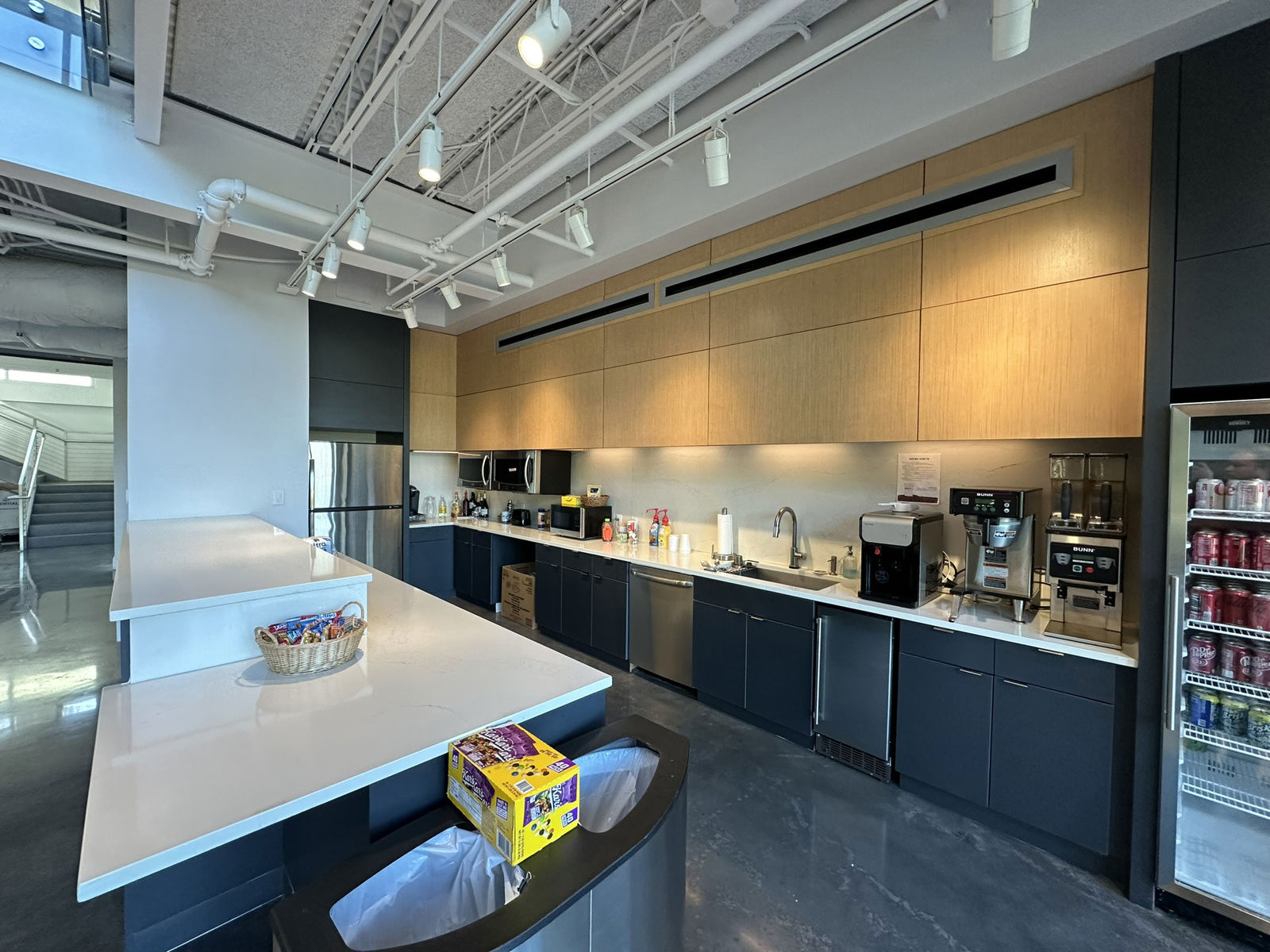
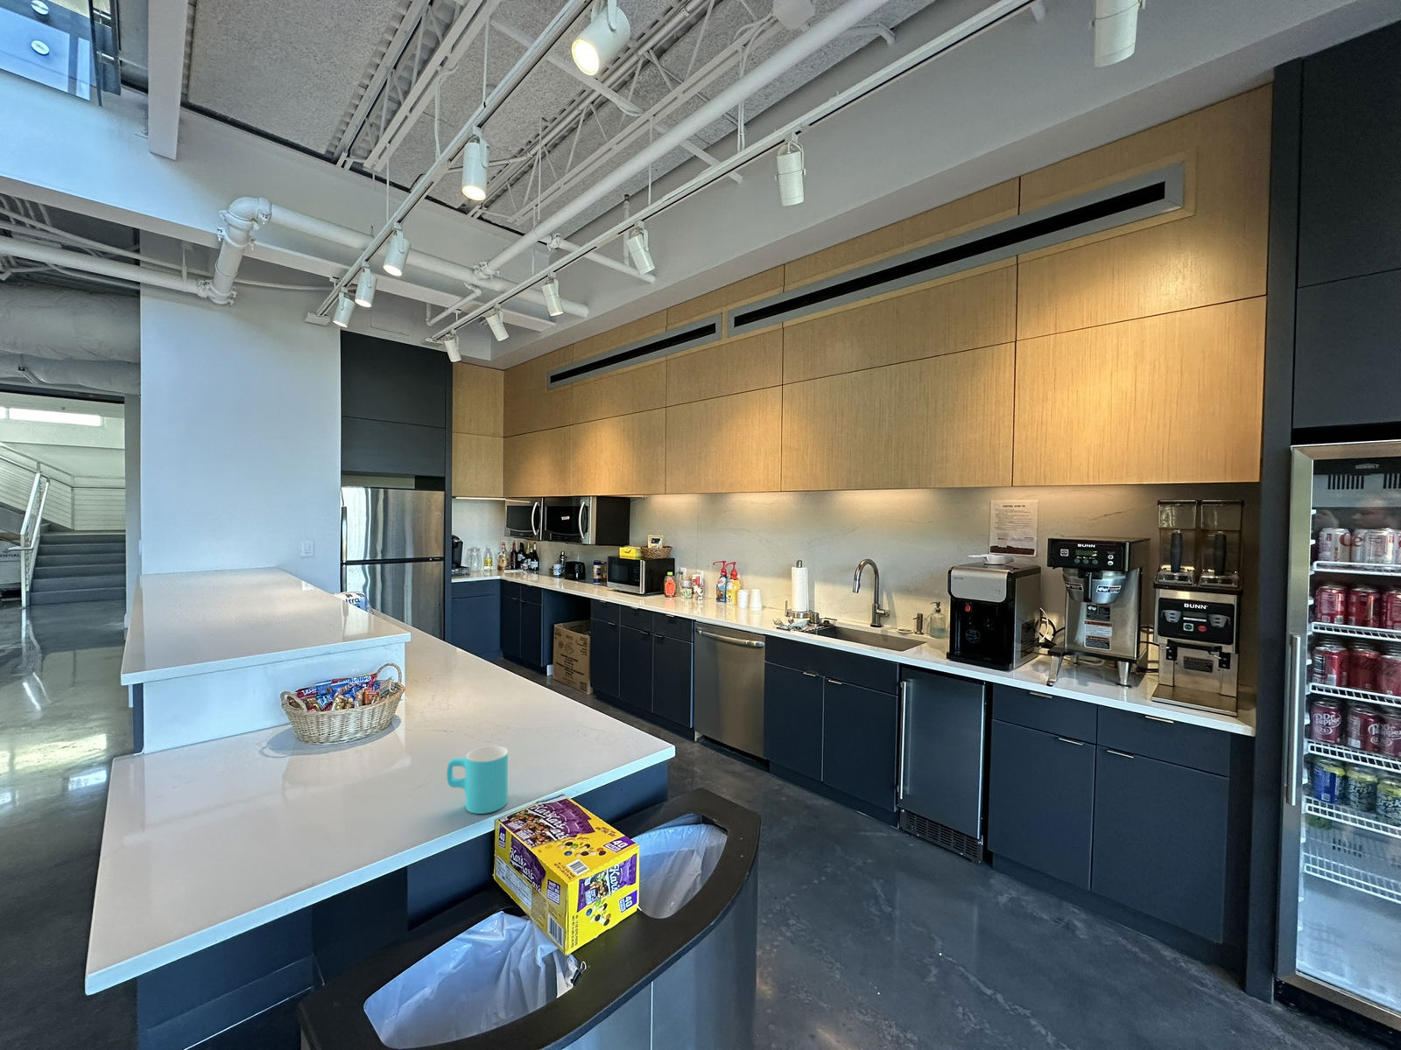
+ cup (480, 776)
